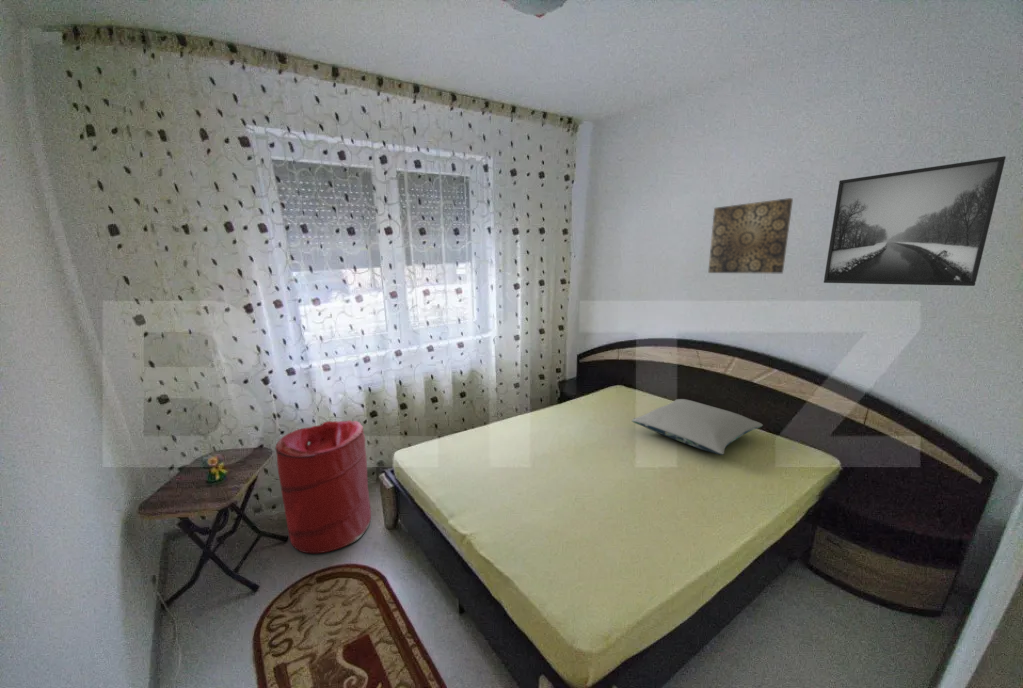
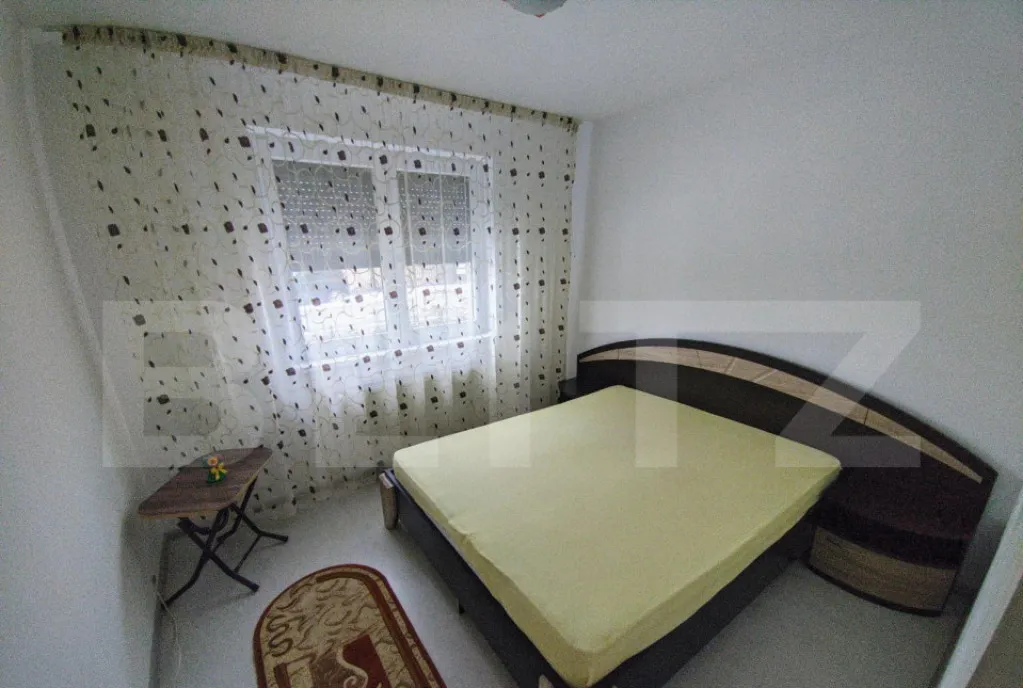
- pillow (695, 422)
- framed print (901, 228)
- wall art (746, 239)
- laundry hamper (326, 479)
